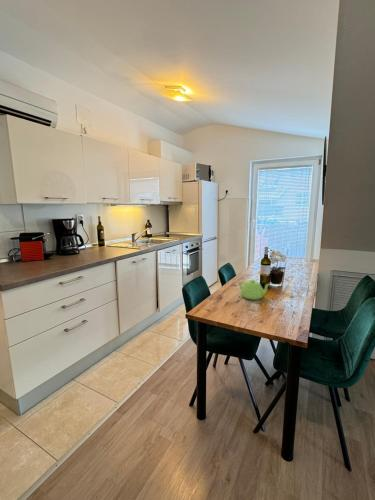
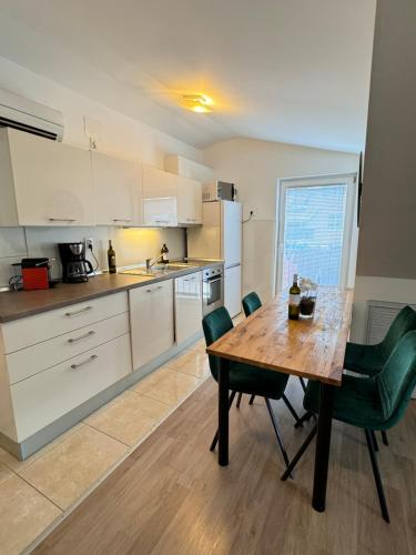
- teapot (253, 288)
